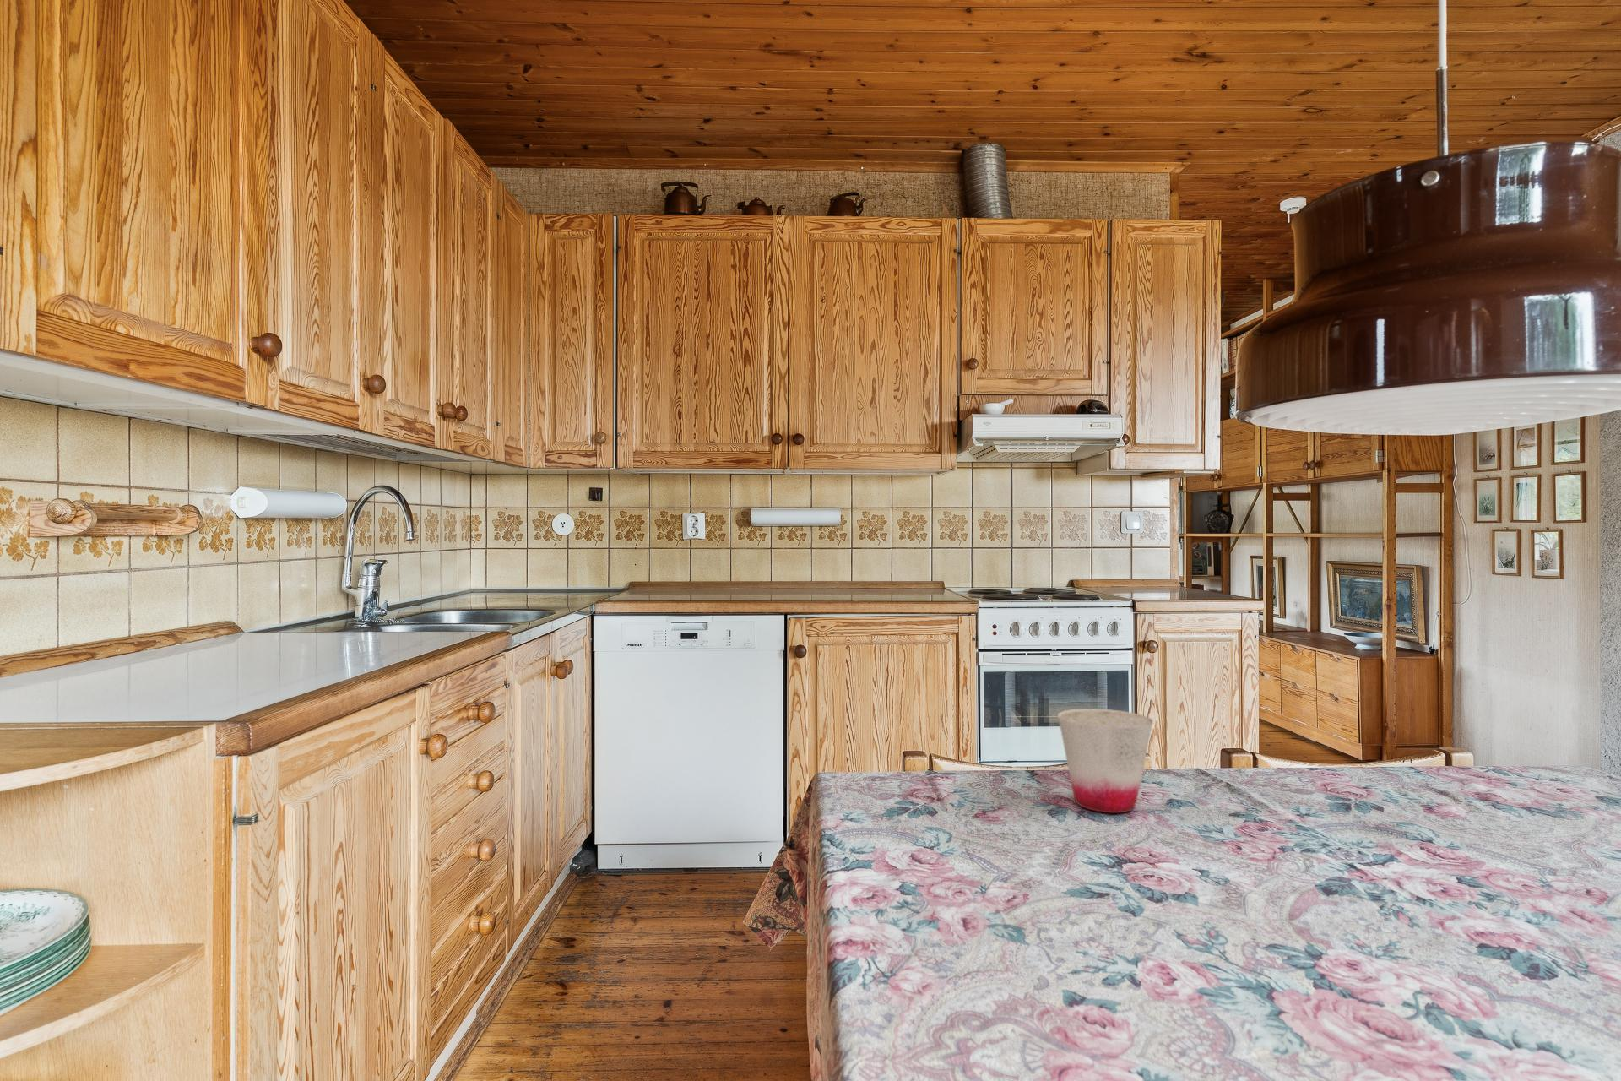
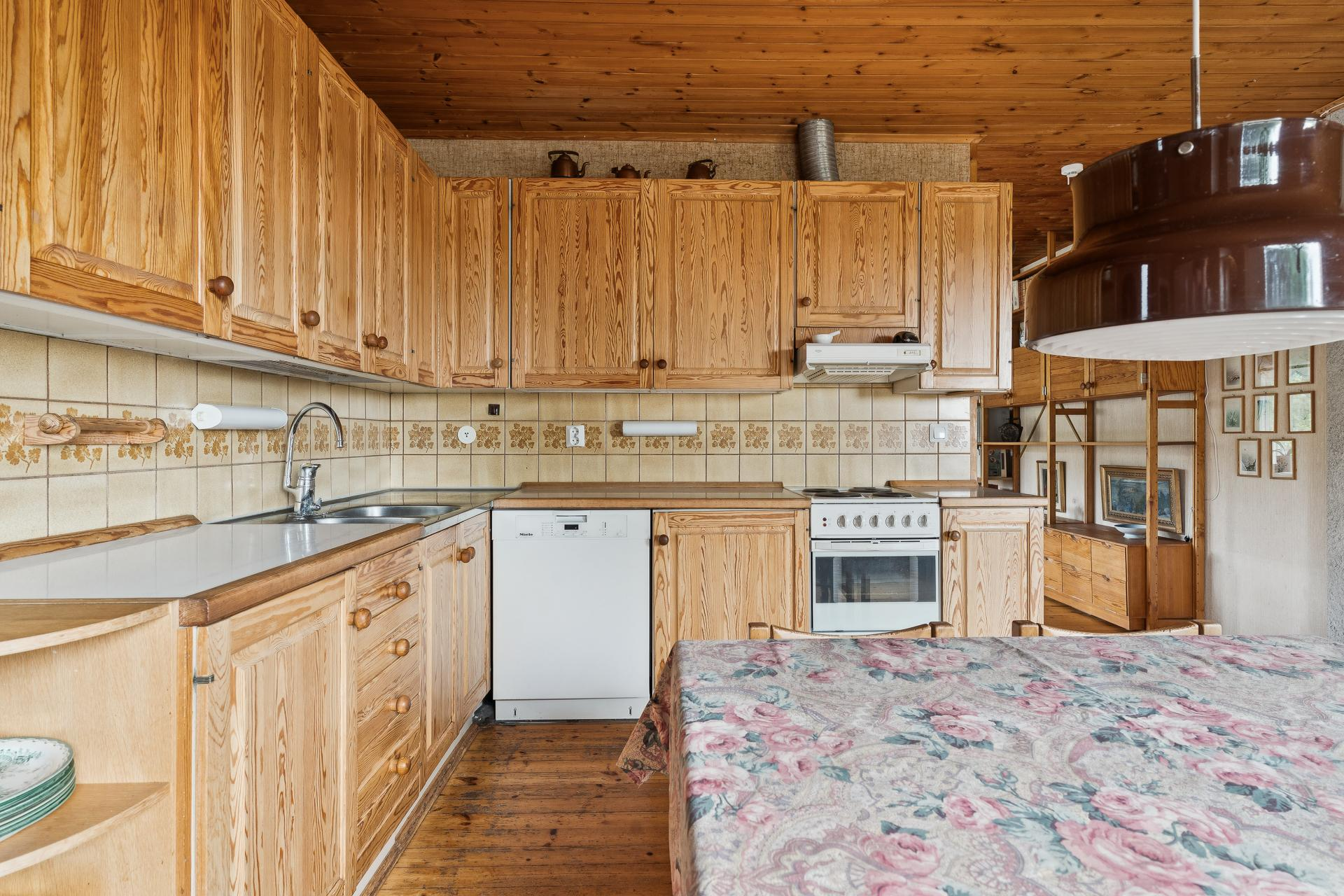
- cup (1105, 761)
